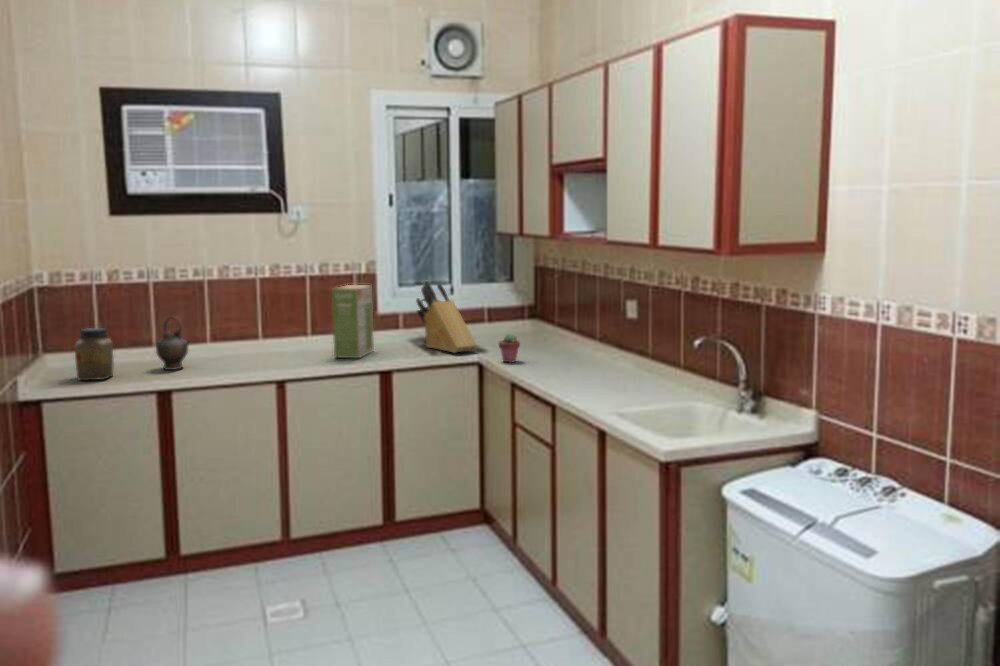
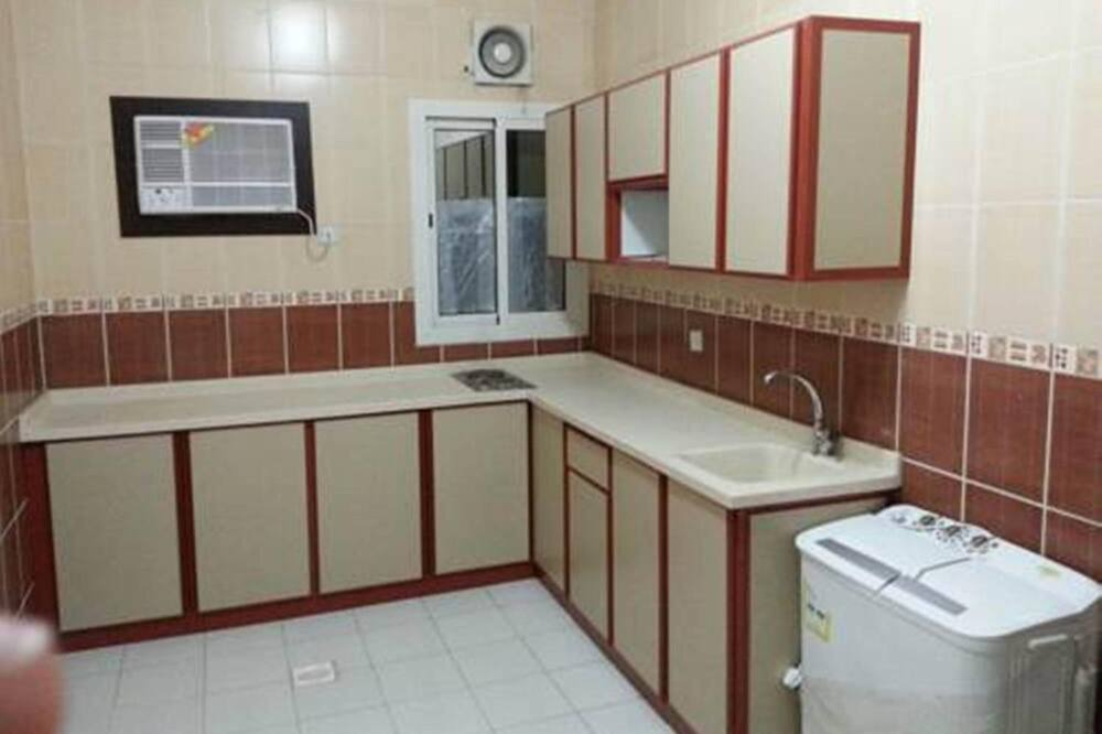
- knife block (444, 315)
- potted succulent (509, 347)
- teapot (174, 342)
- food box (353, 320)
- jar (94, 353)
